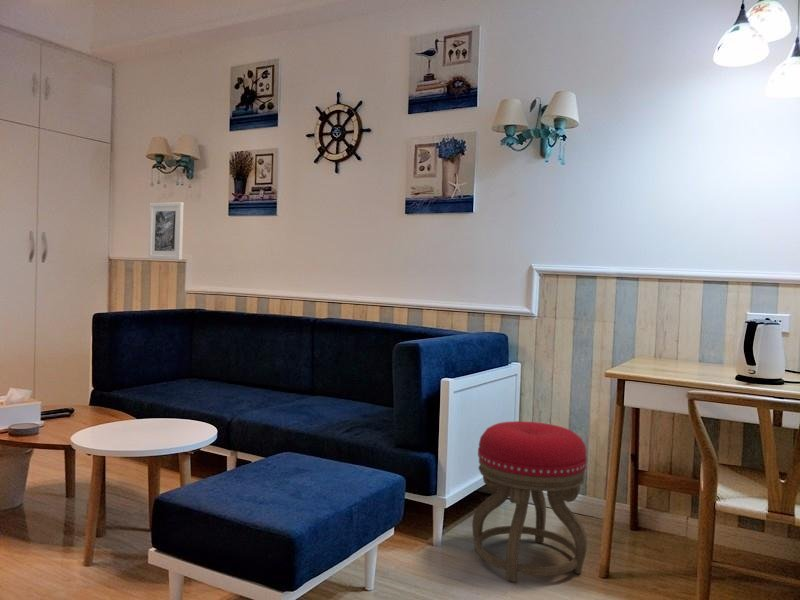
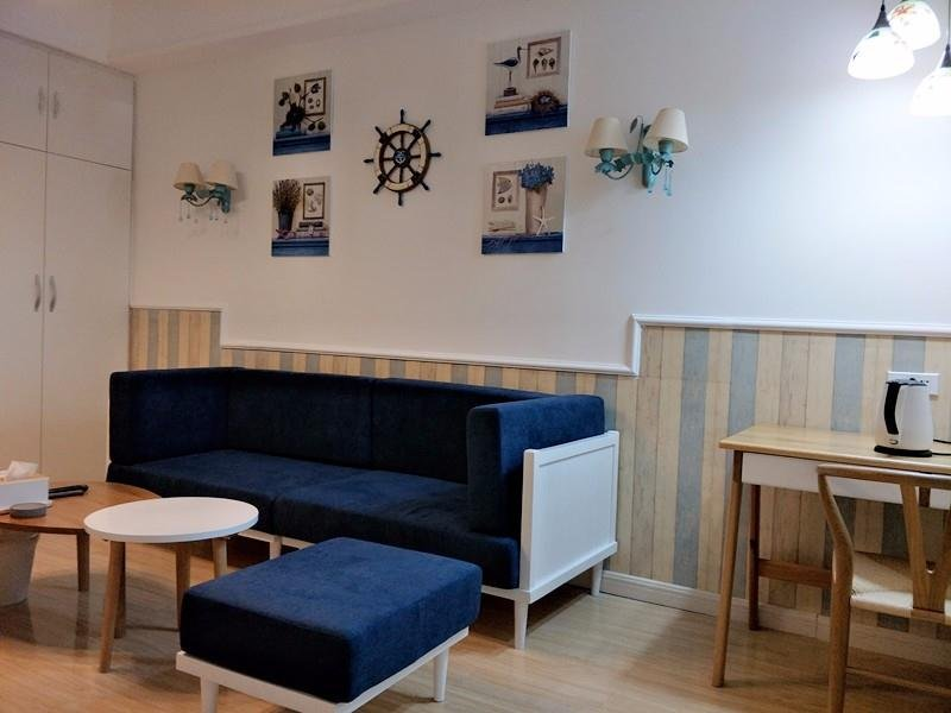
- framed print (165, 231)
- stool (529, 494)
